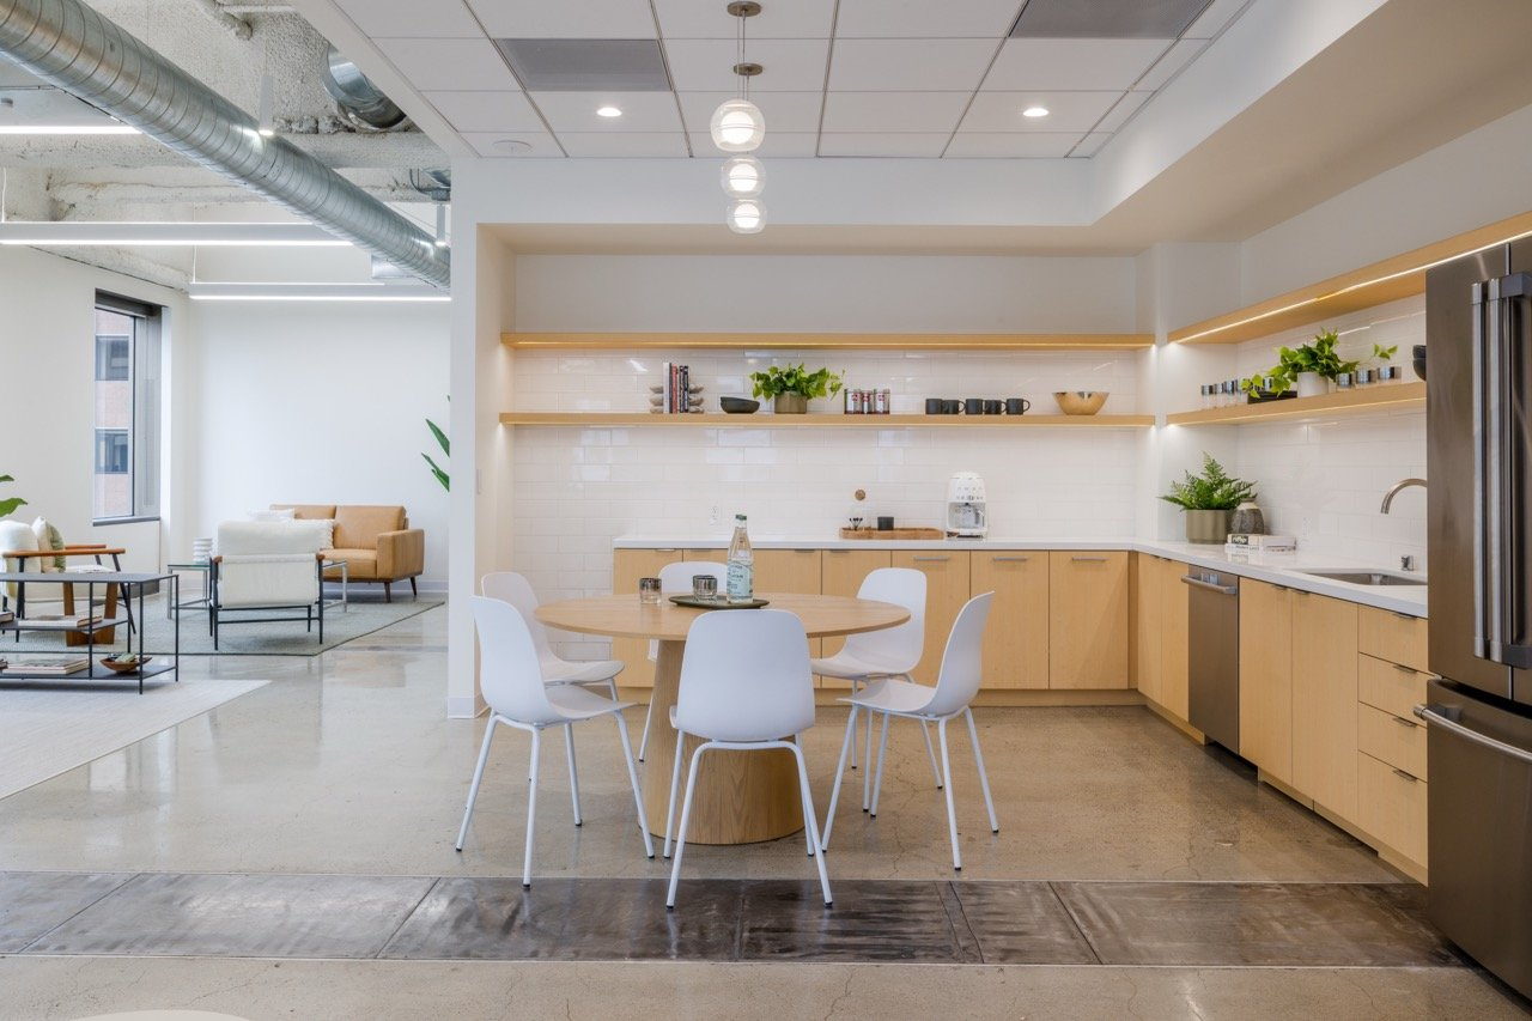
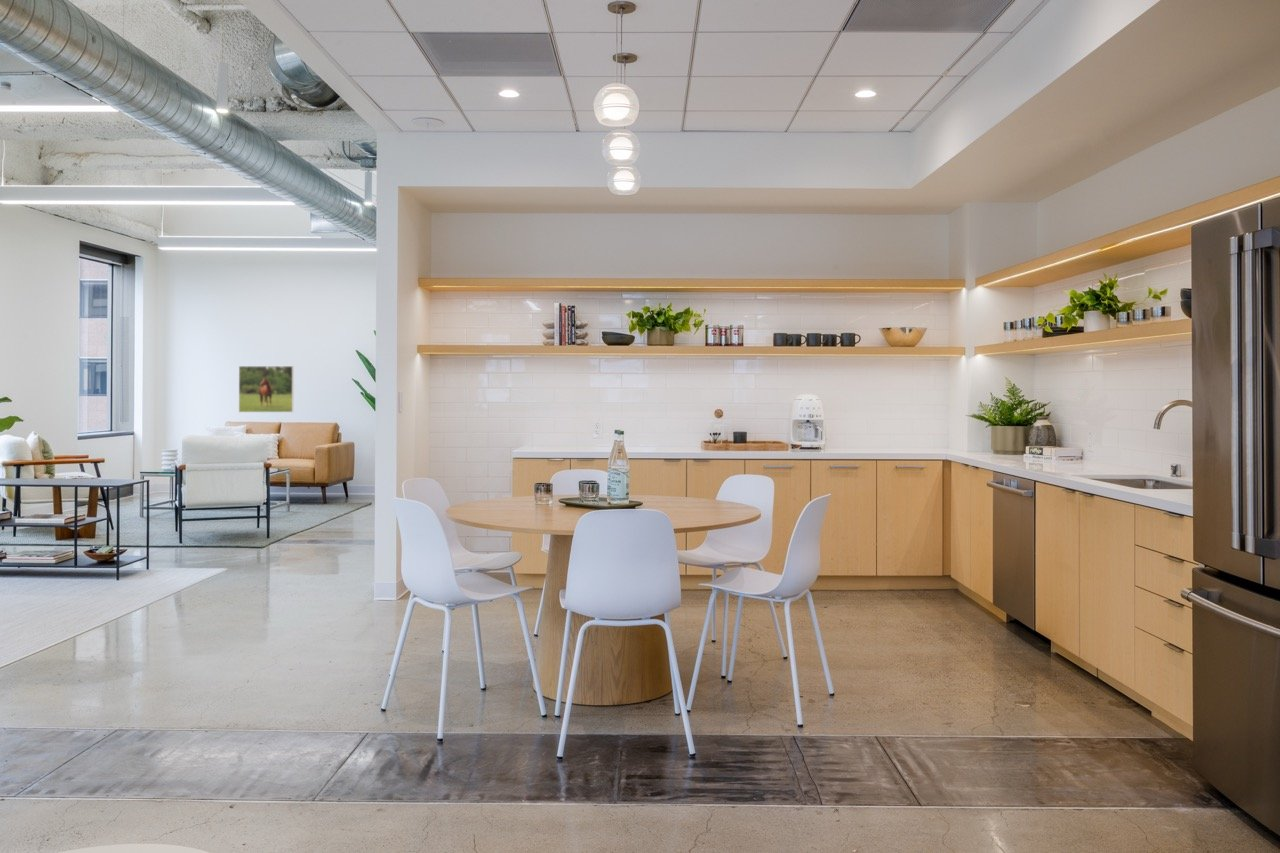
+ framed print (266, 389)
